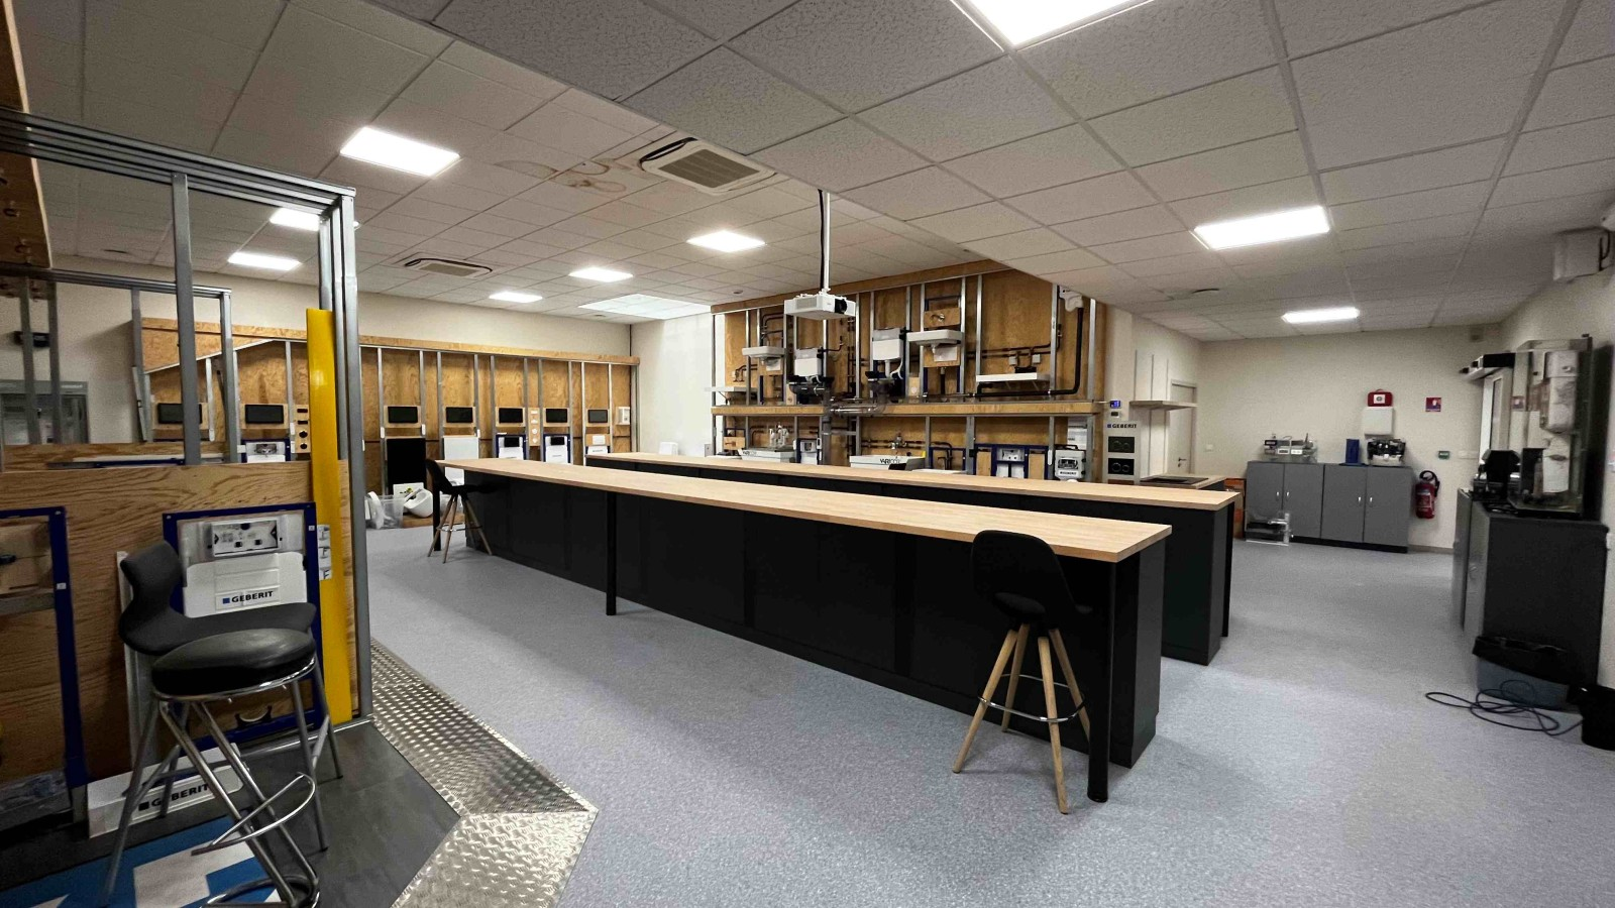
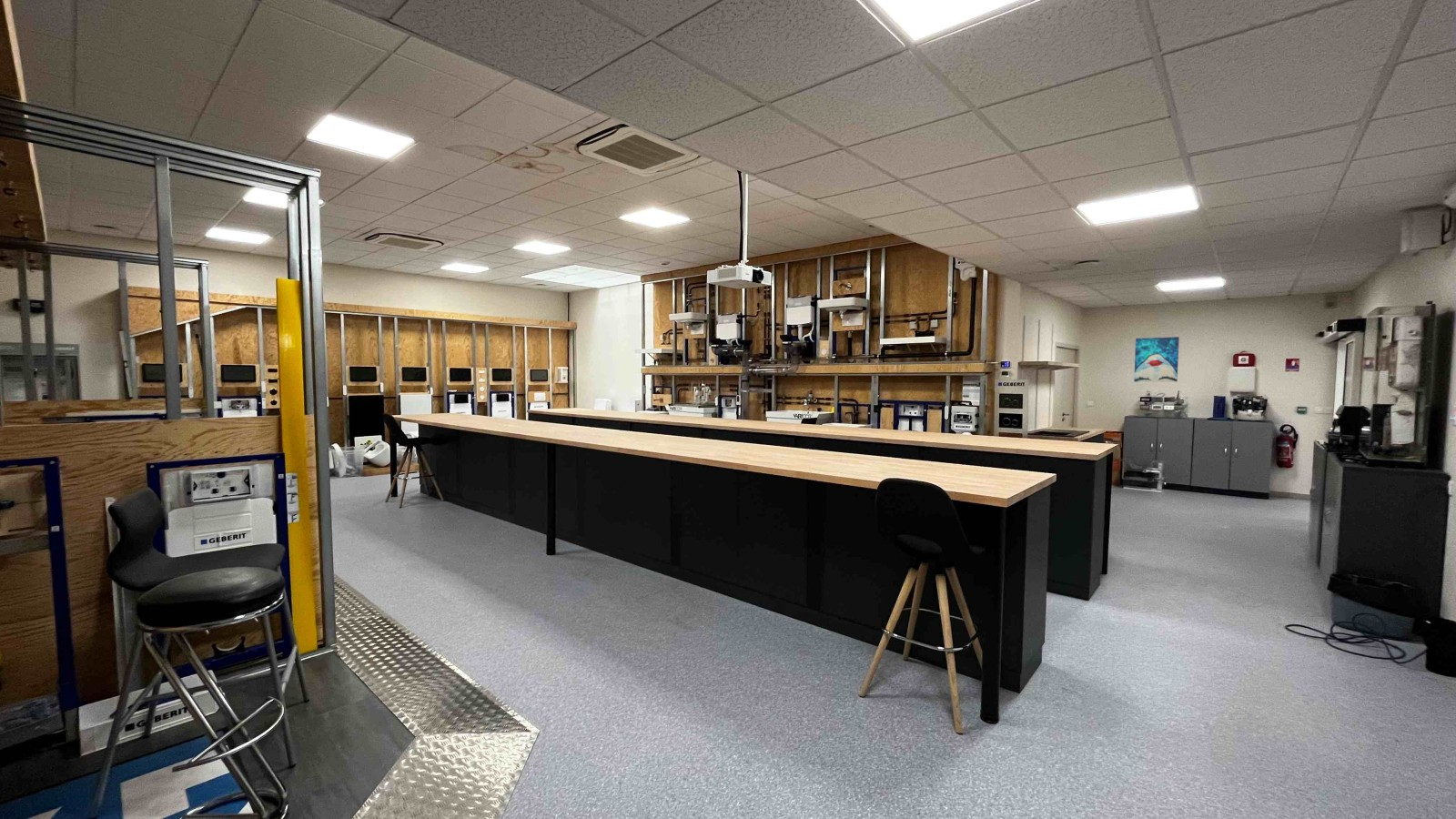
+ wall art (1156, 359)
